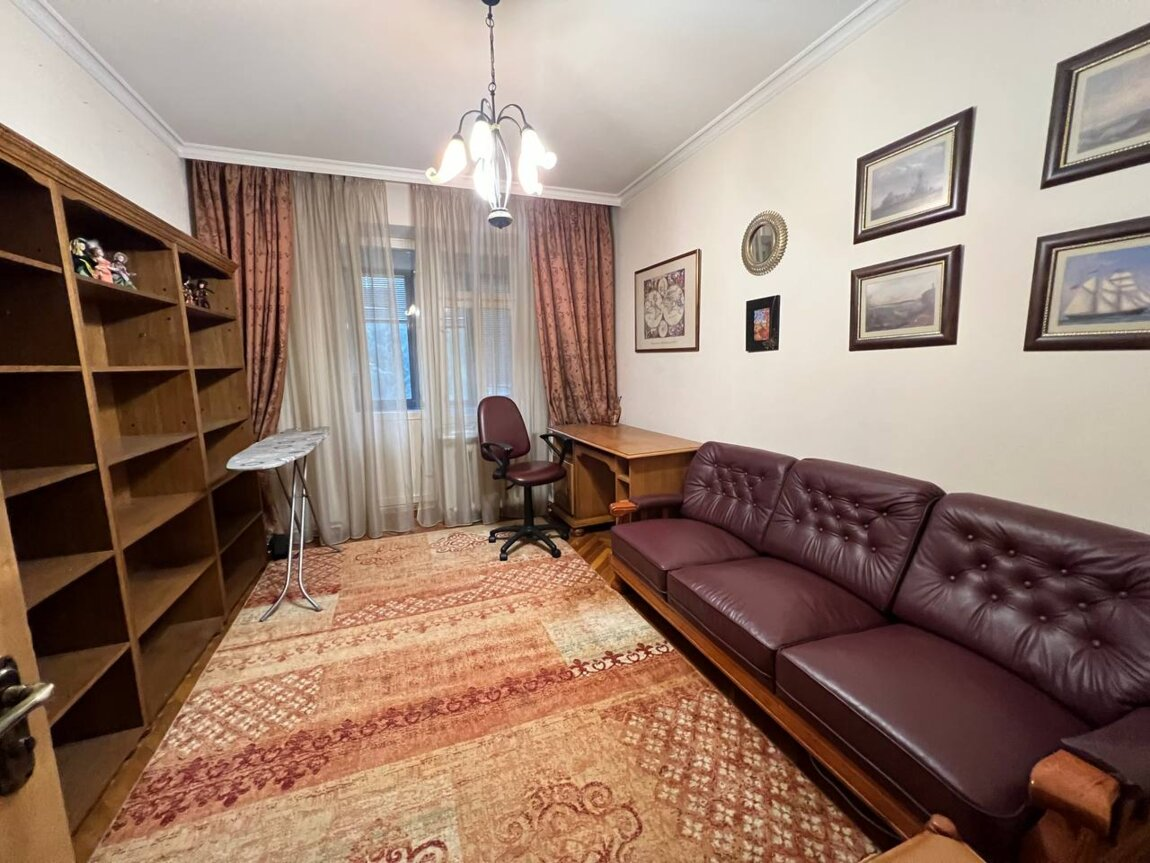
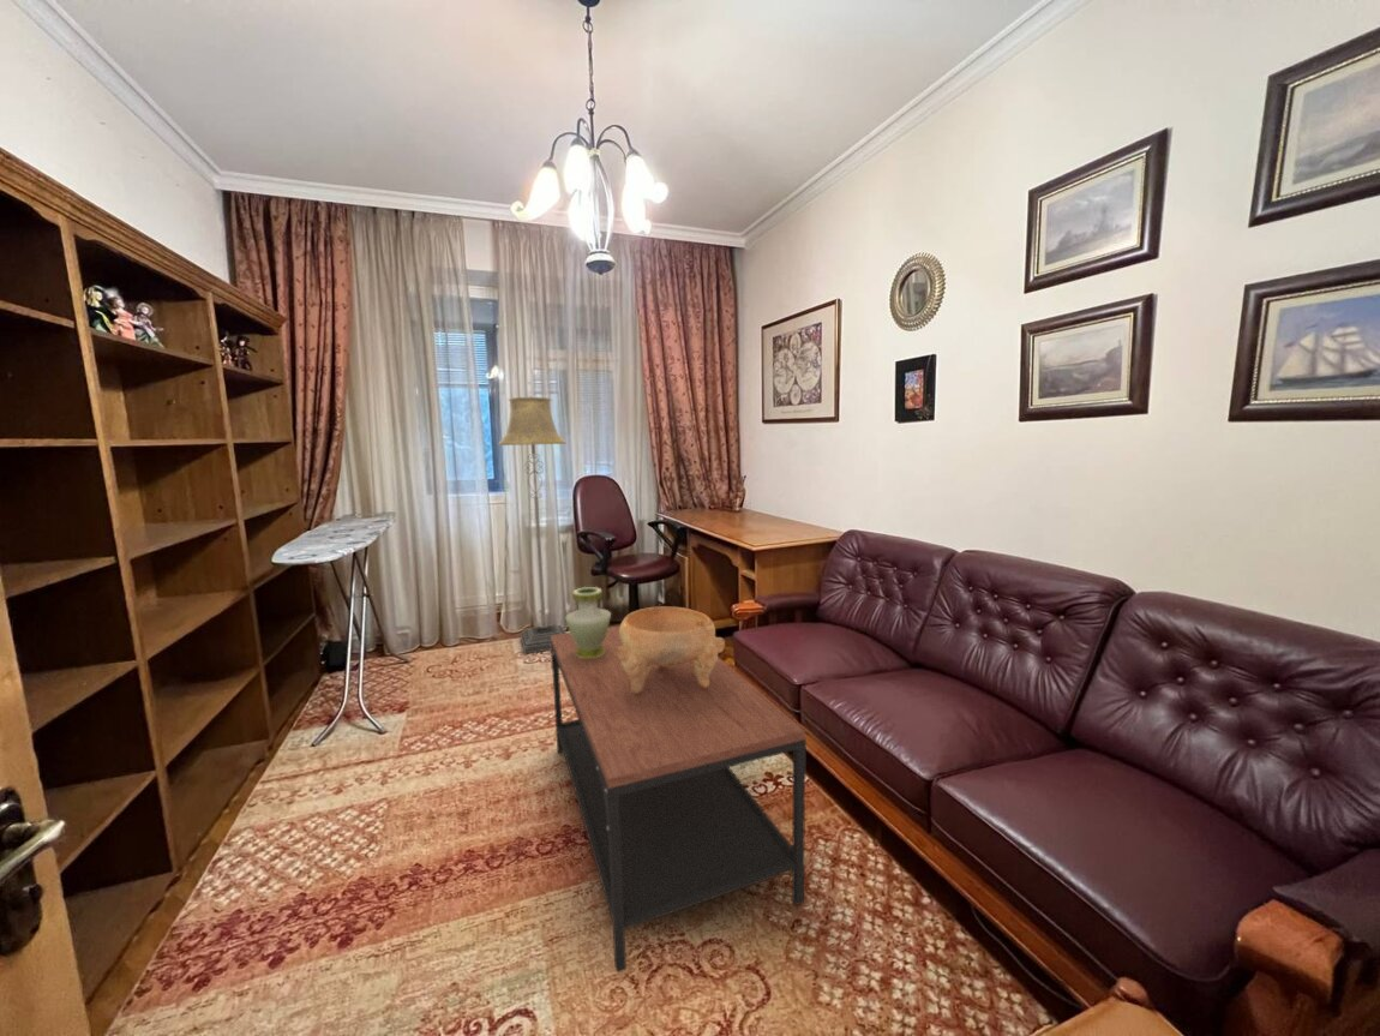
+ coffee table (653, 743)
+ vase (588, 621)
+ floor lamp (538, 525)
+ decorative bowl (670, 651)
